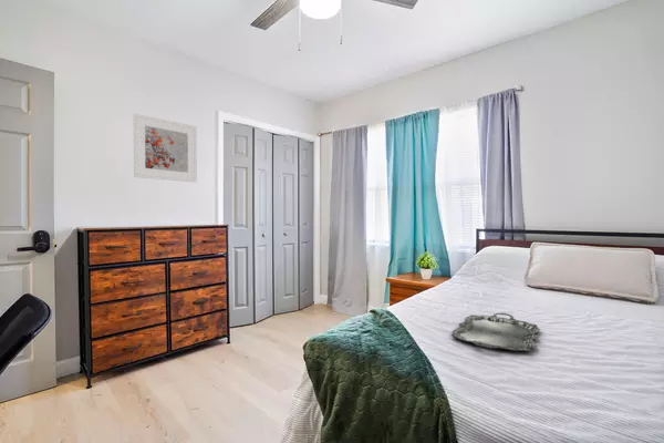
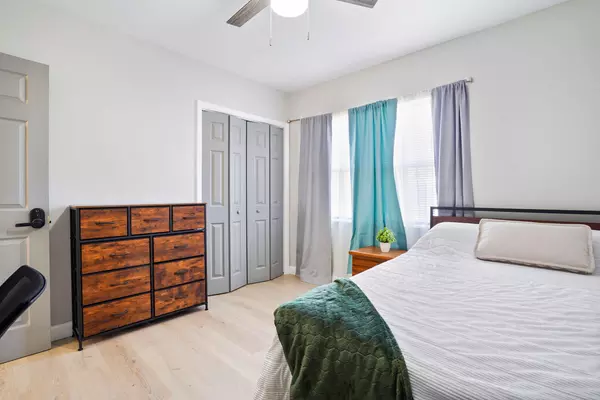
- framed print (167, 150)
- serving tray (496, 330)
